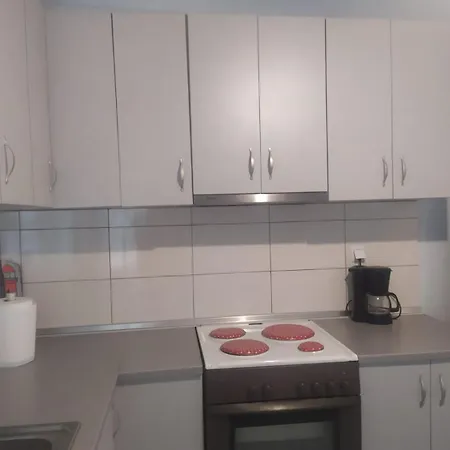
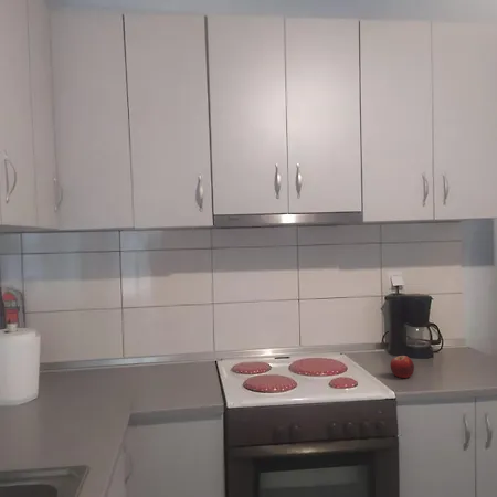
+ fruit (402, 366)
